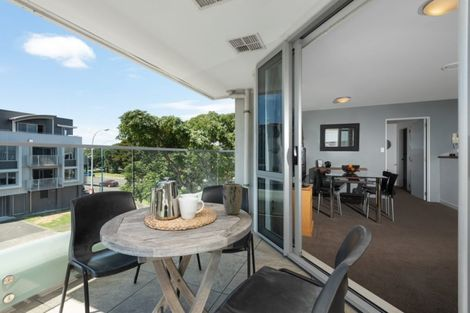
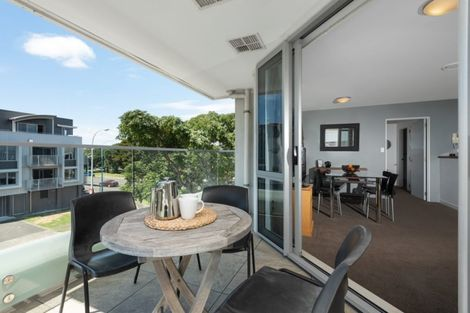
- plant pot (232, 198)
